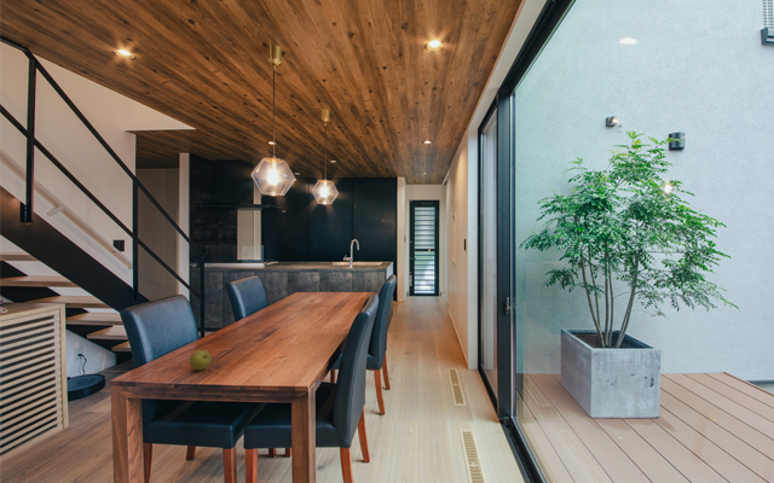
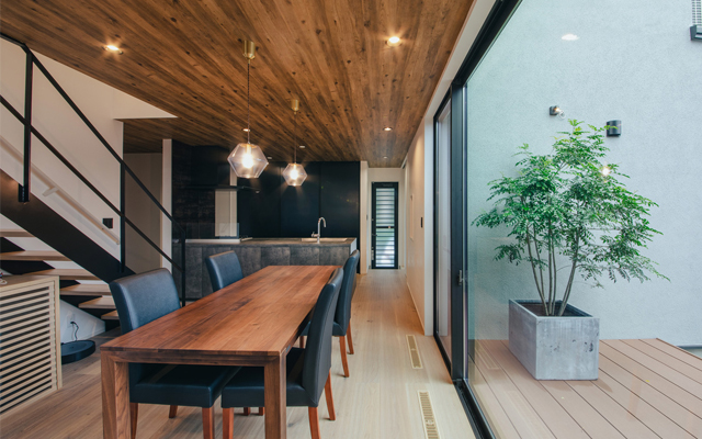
- fruit (200, 360)
